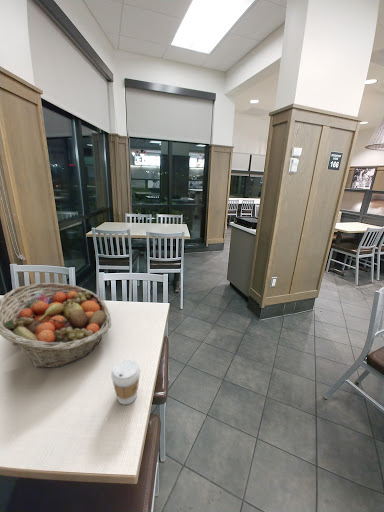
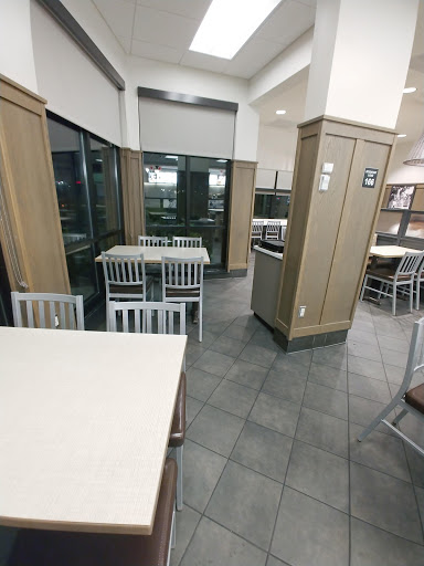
- coffee cup (126, 381)
- fruit basket (60, 317)
